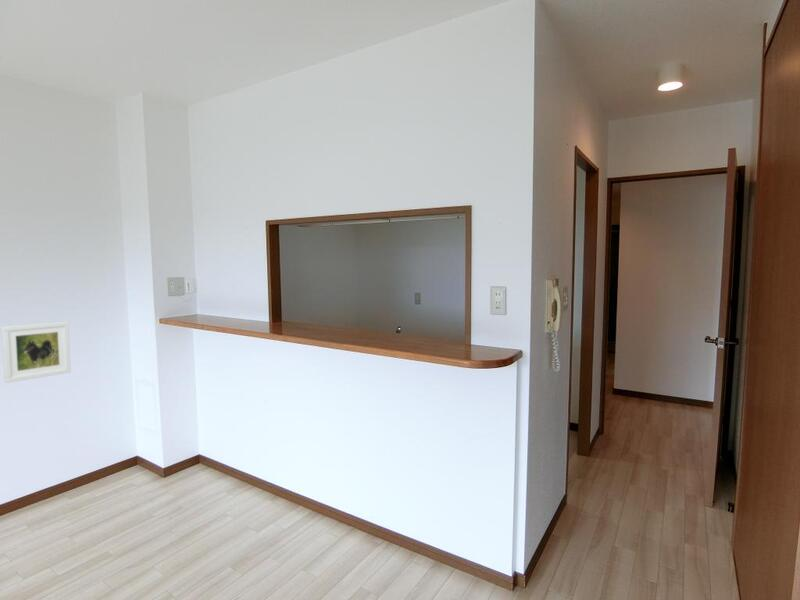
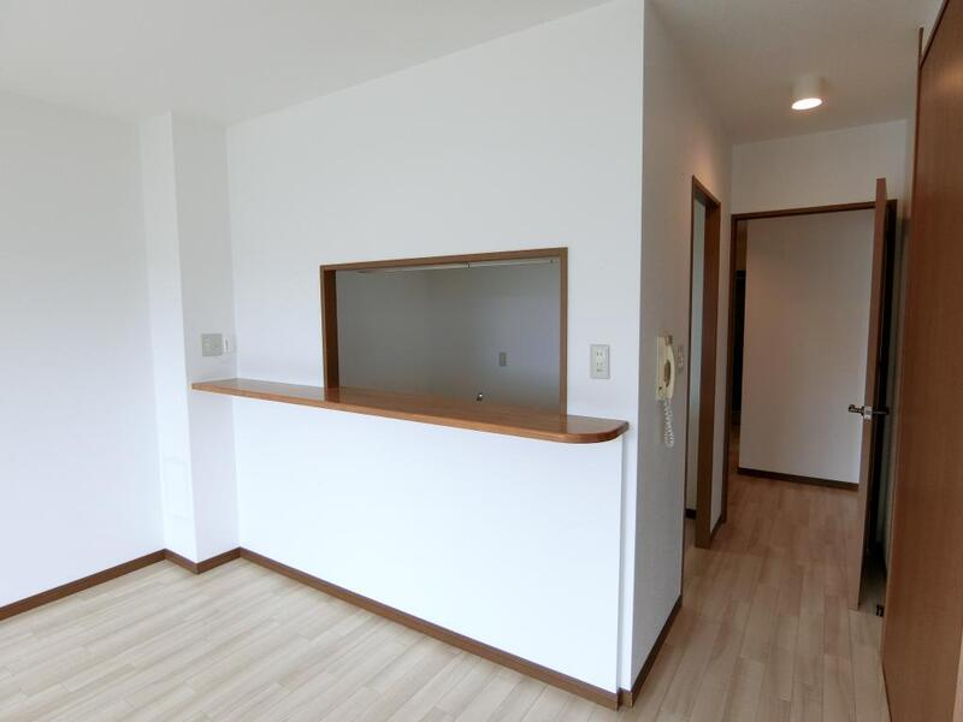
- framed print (37, 350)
